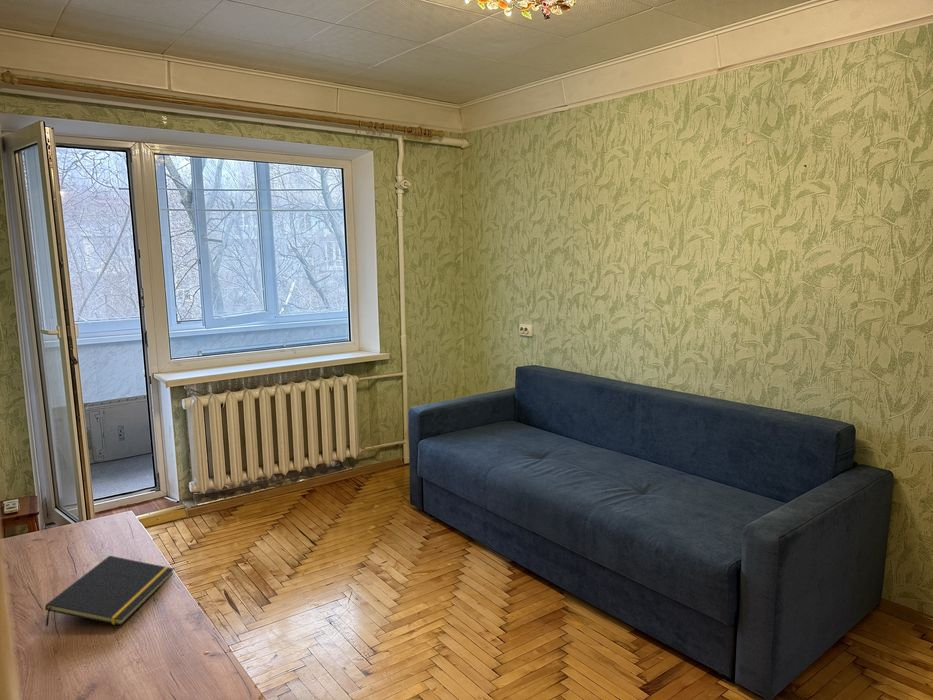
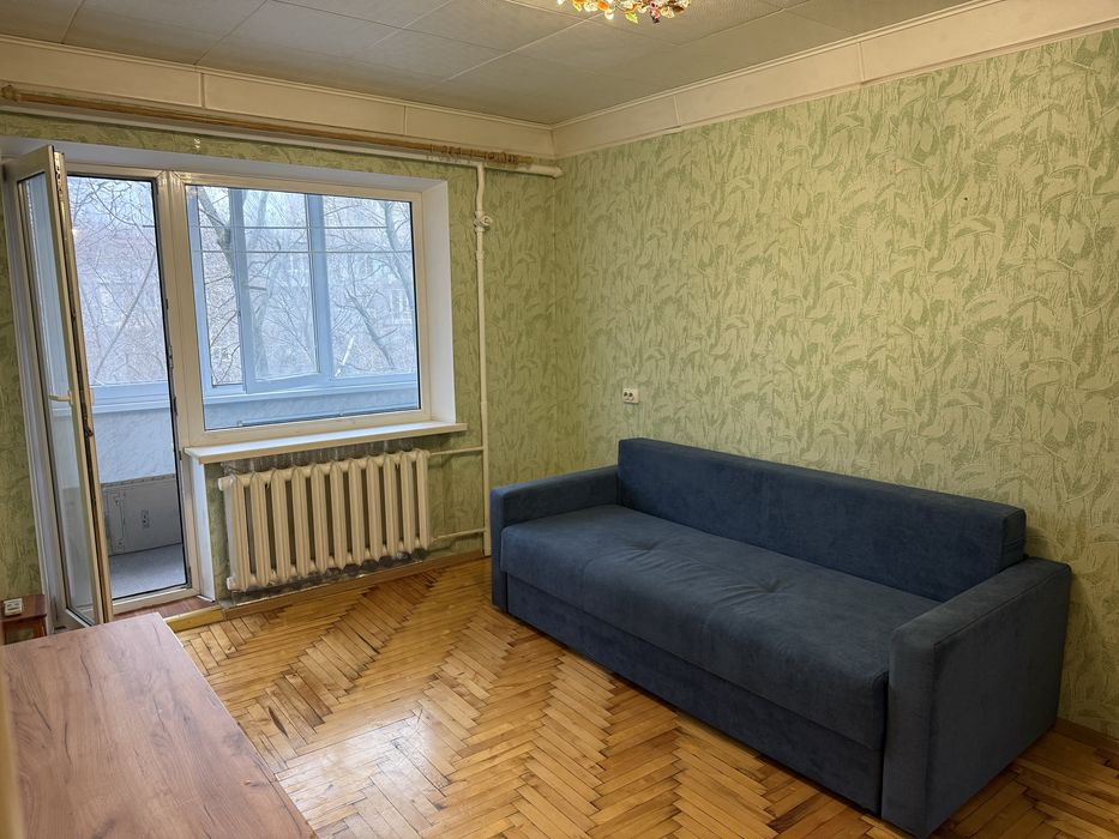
- notepad (114, 587)
